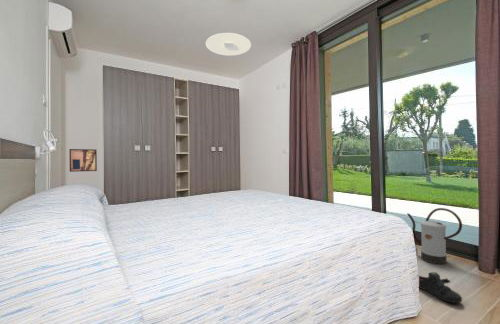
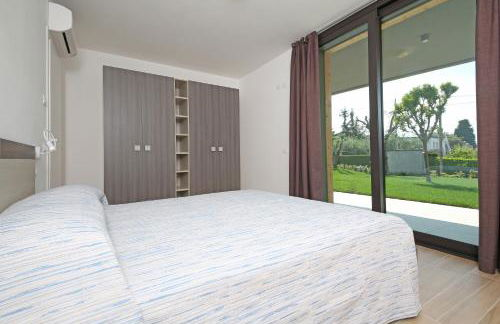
- shoe (436, 283)
- watering can (432, 233)
- ceiling light (228, 43)
- wall art (83, 160)
